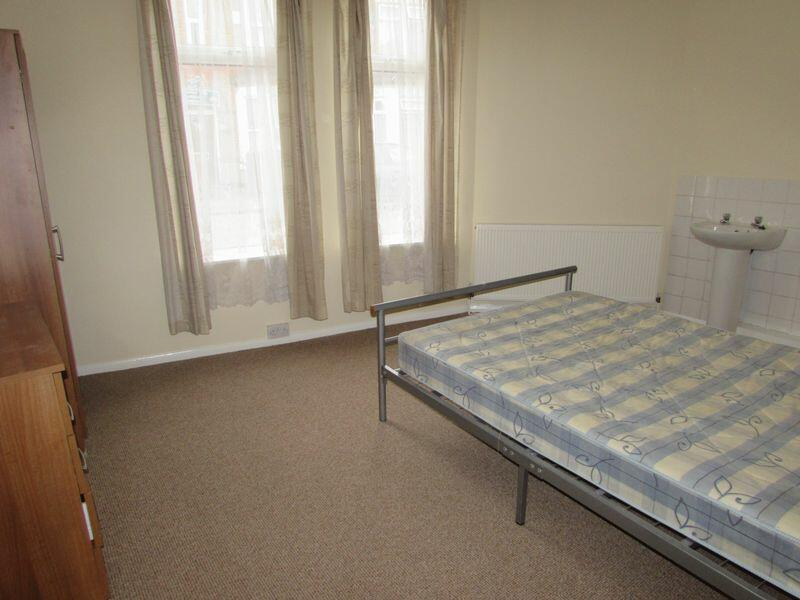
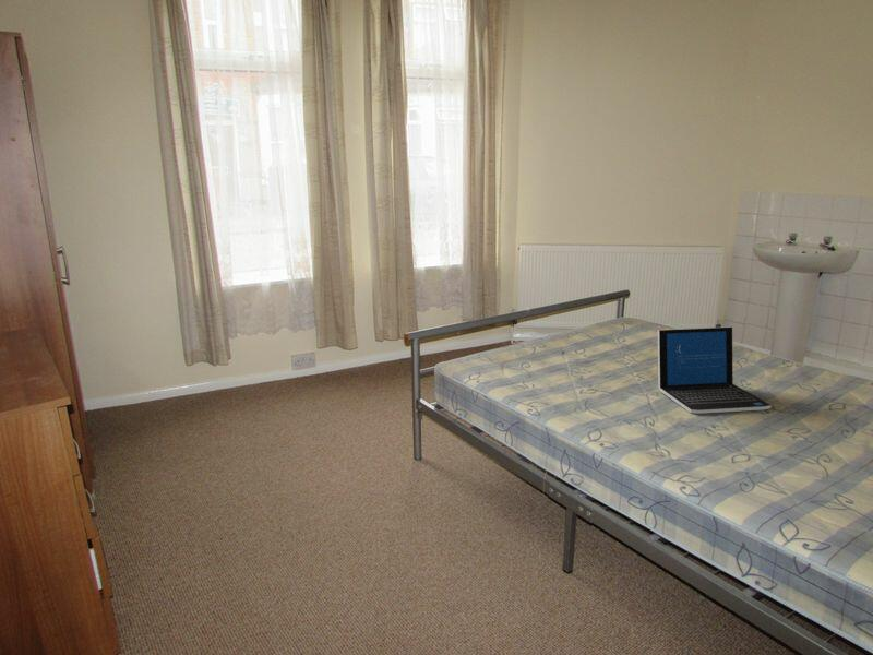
+ laptop (711, 367)
